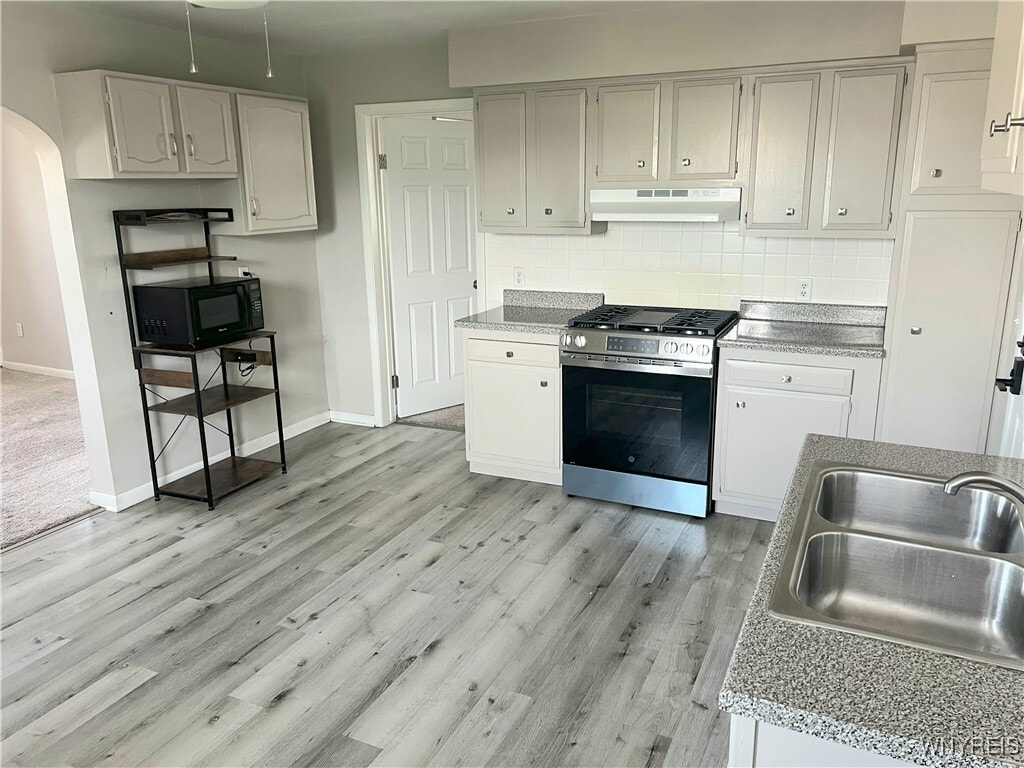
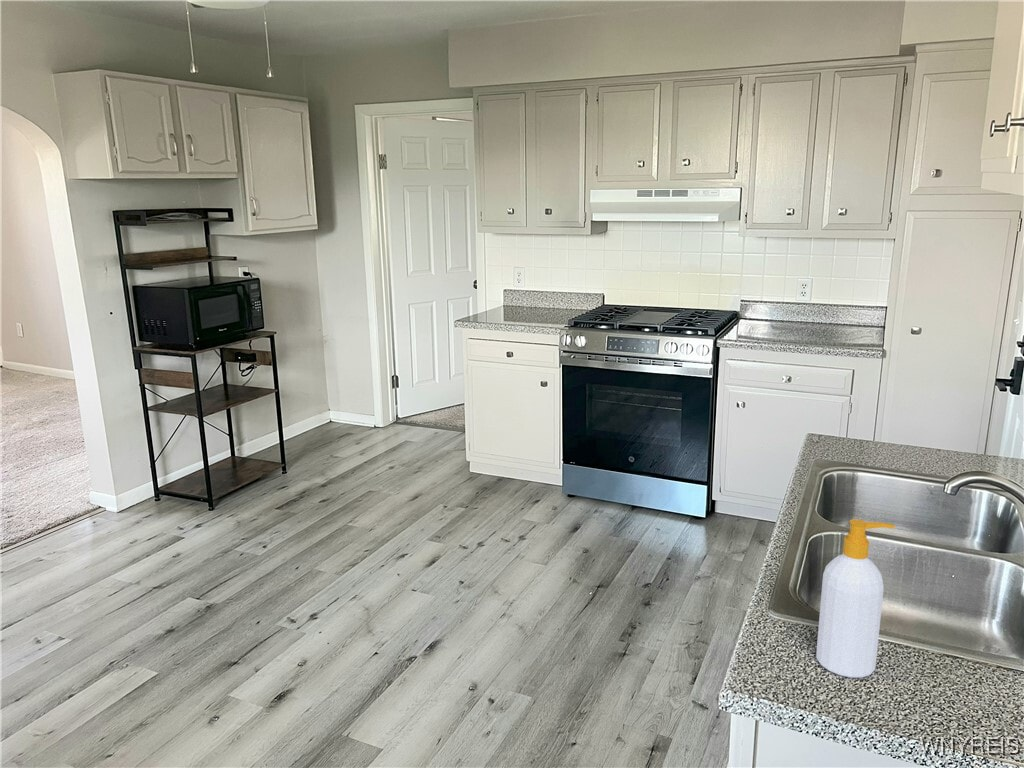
+ soap bottle (854, 593)
